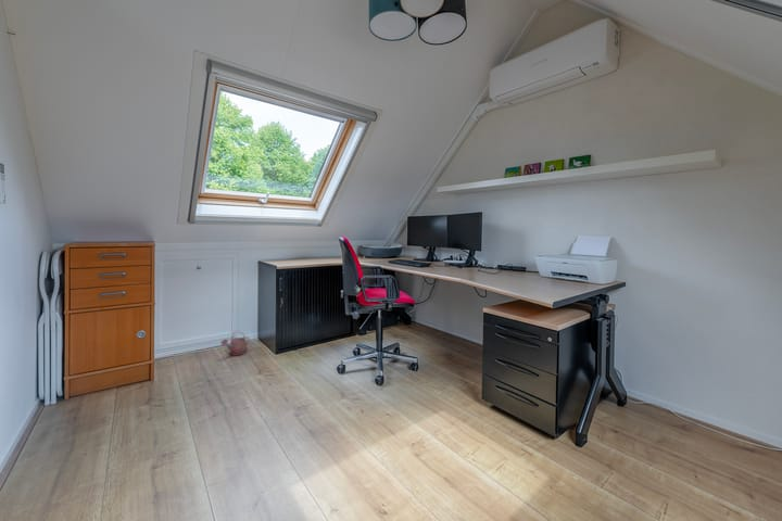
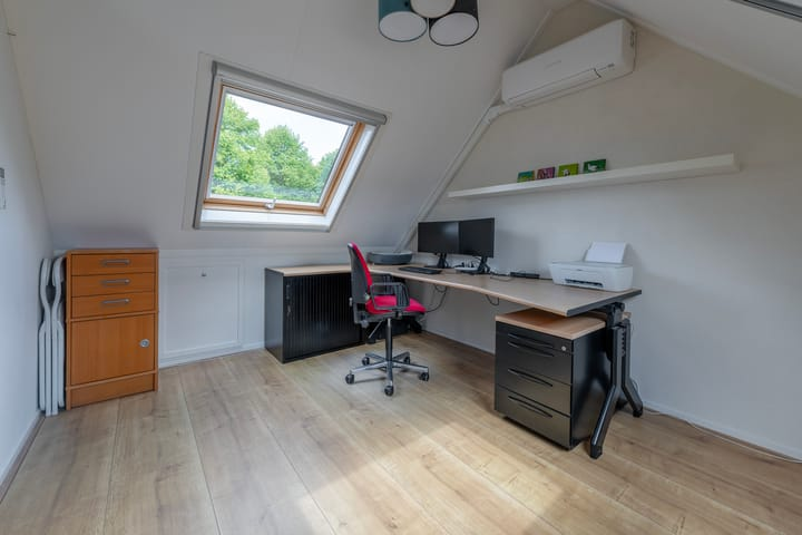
- watering can (236, 343)
